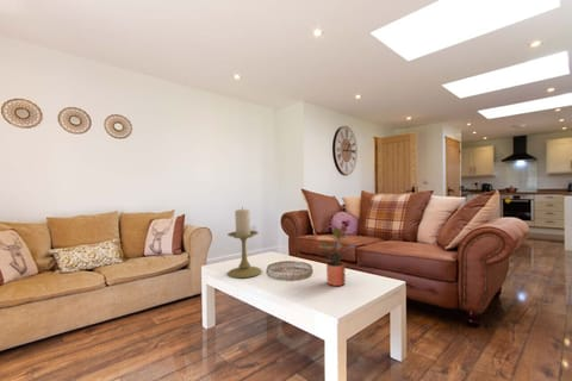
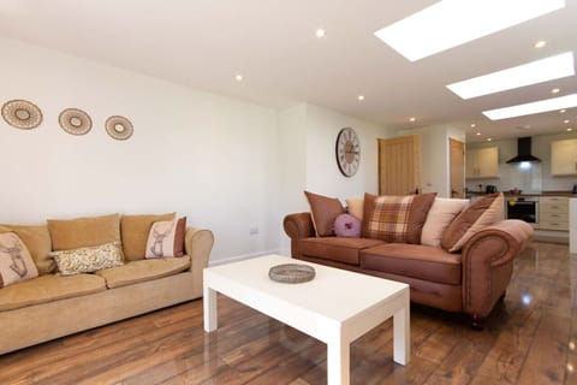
- potted plant (336, 252)
- candle holder (244, 239)
